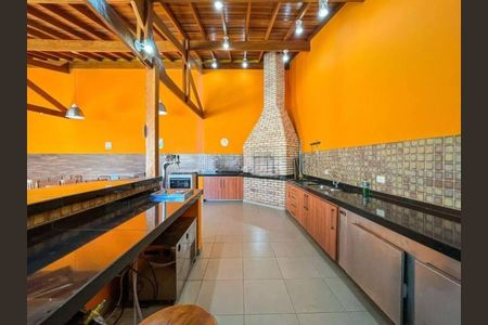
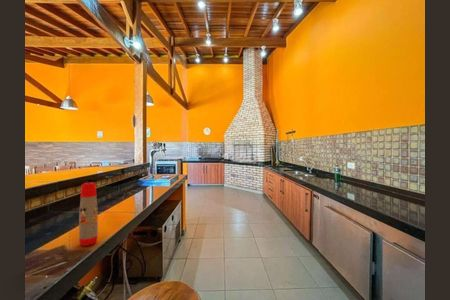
+ water bottle (88, 212)
